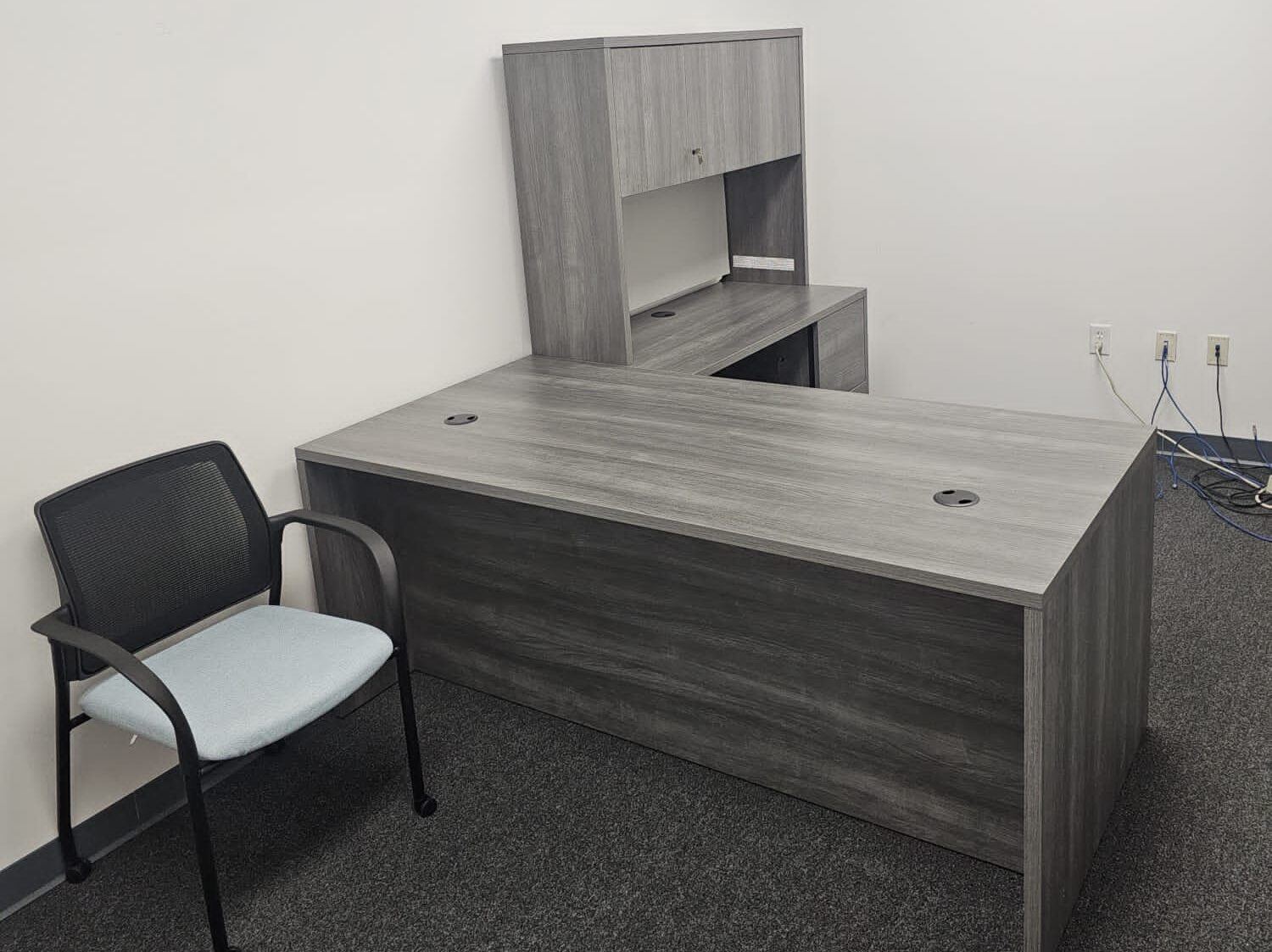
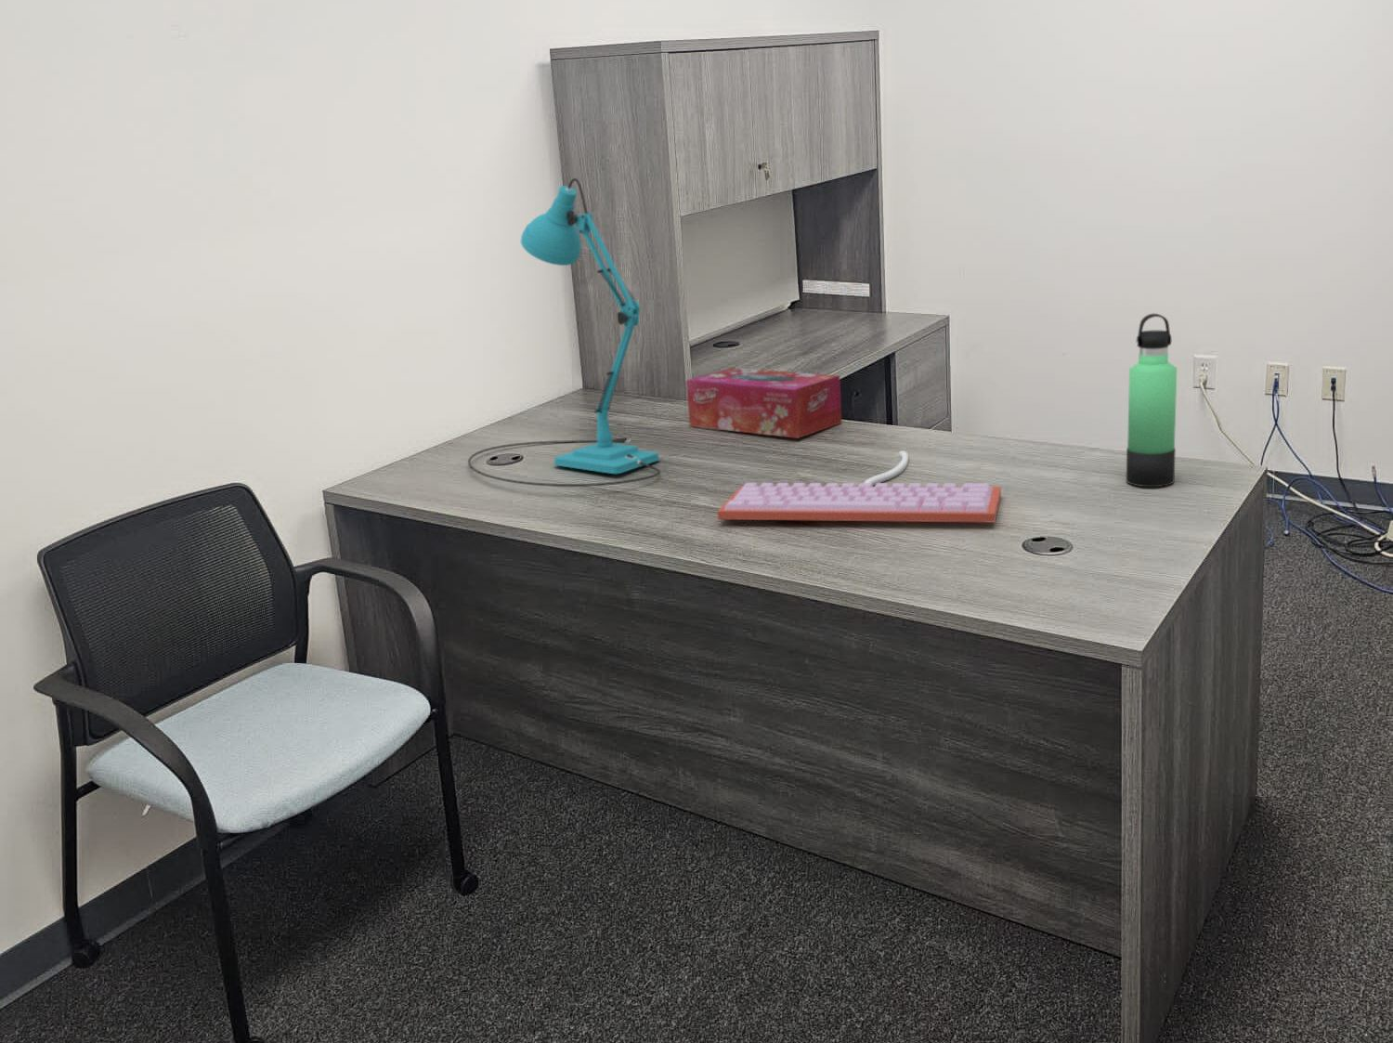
+ keyboard (871, 480)
+ desk lamp (618, 321)
+ thermos bottle (1152, 399)
+ tissue box (762, 401)
